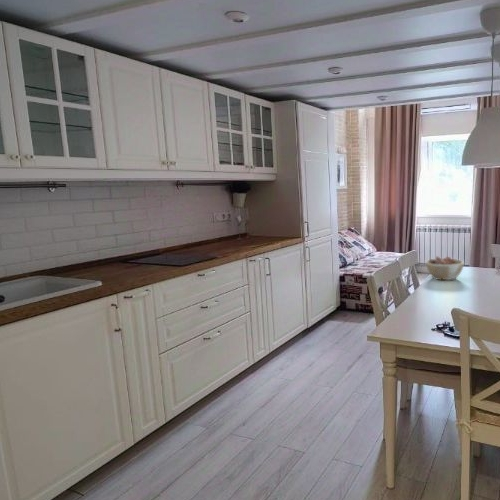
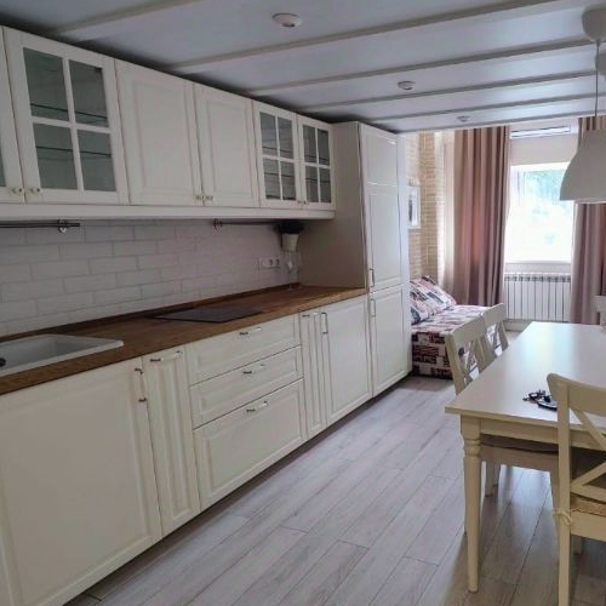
- bowl (444, 266)
